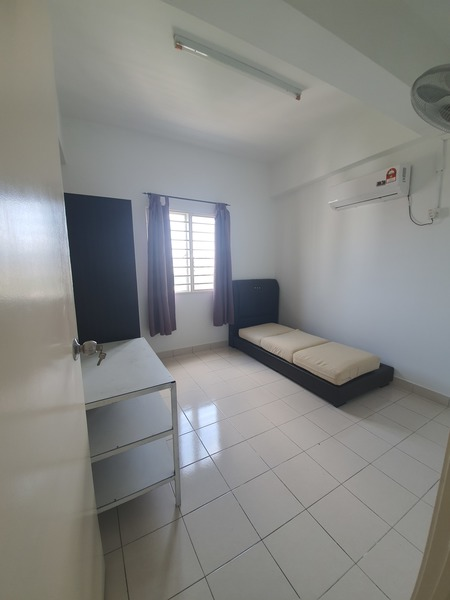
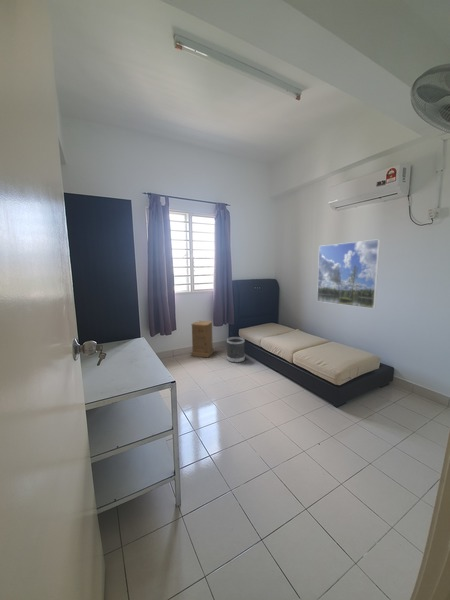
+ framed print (344, 274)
+ wastebasket (235, 349)
+ nightstand (202, 338)
